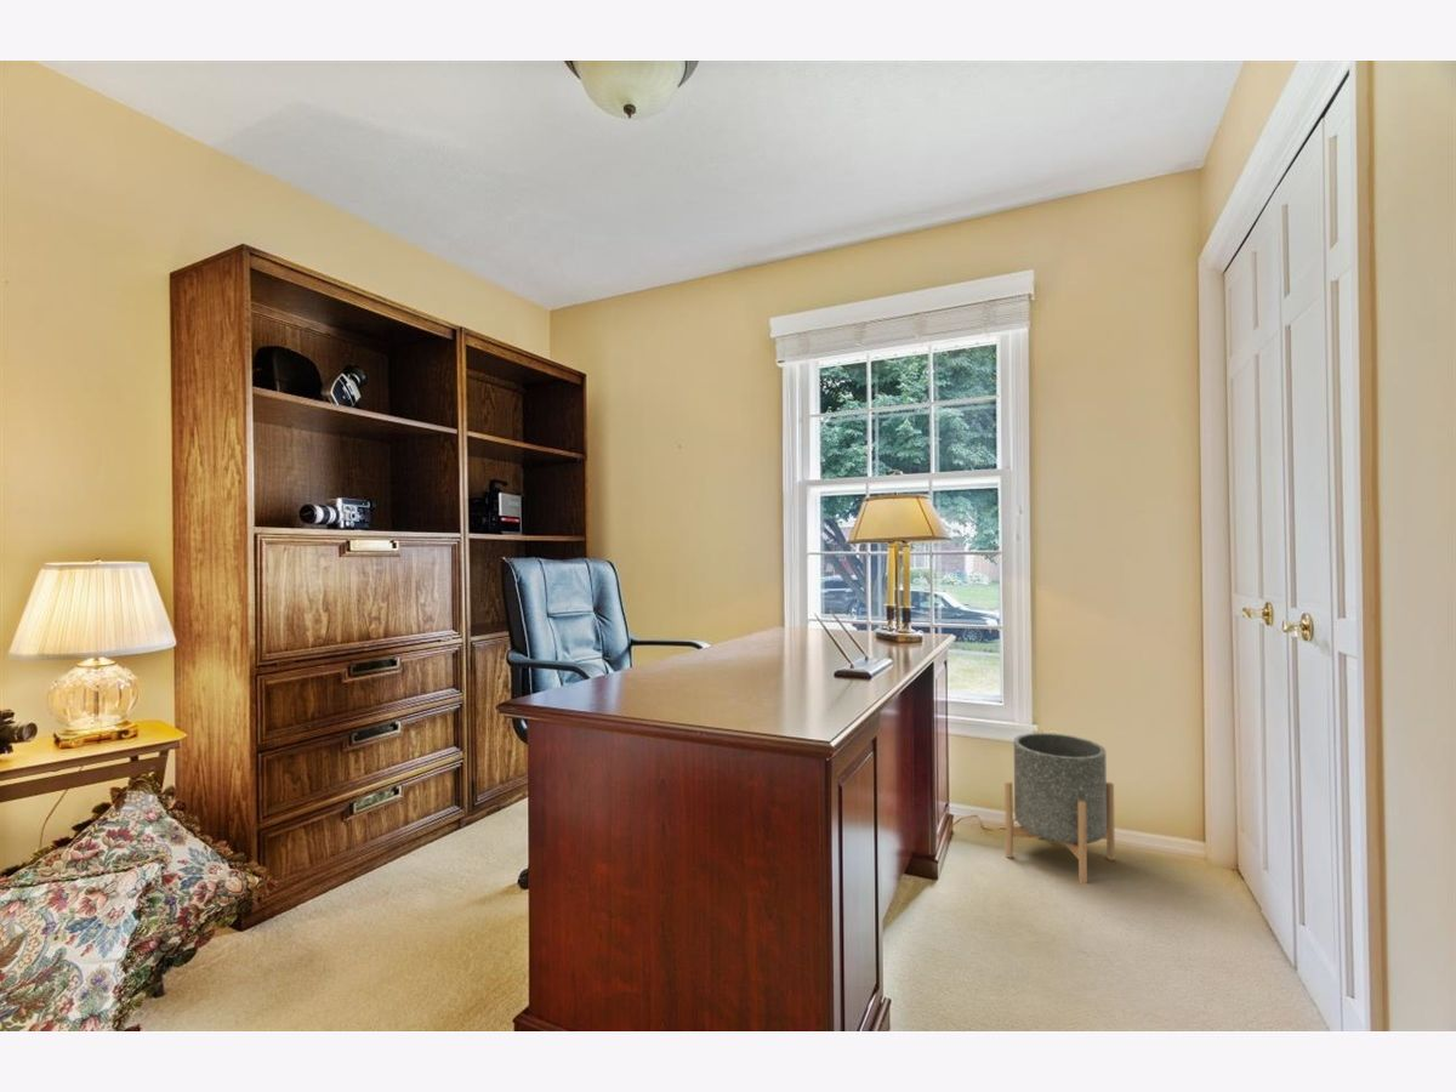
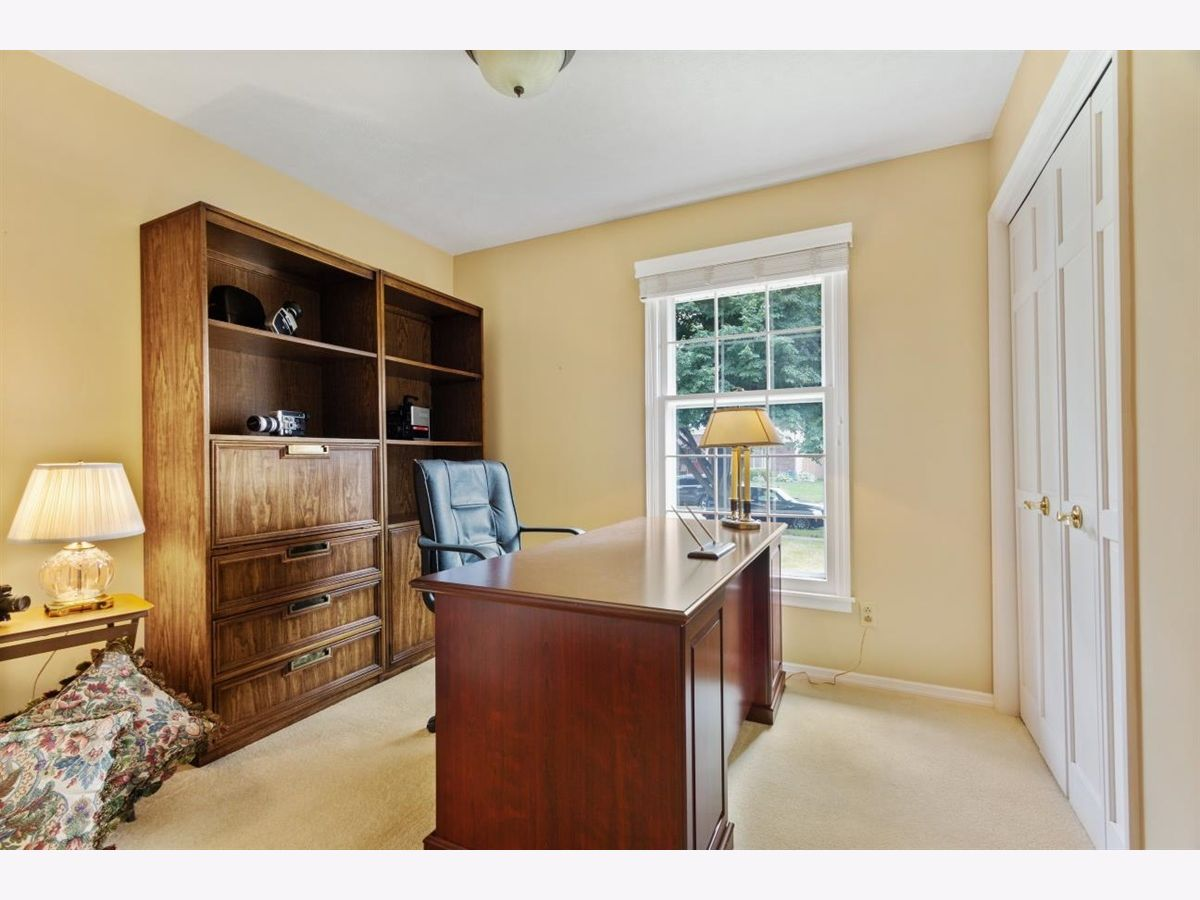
- planter (1058, 801)
